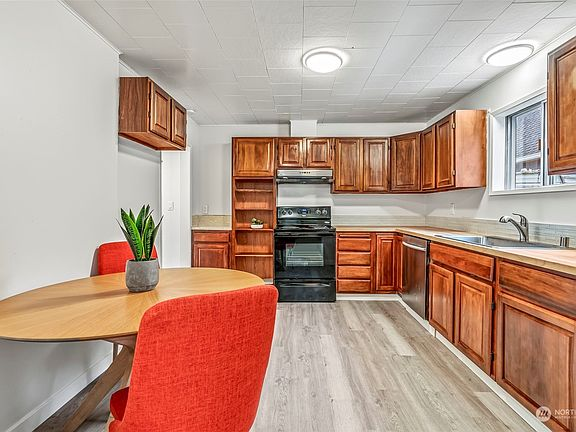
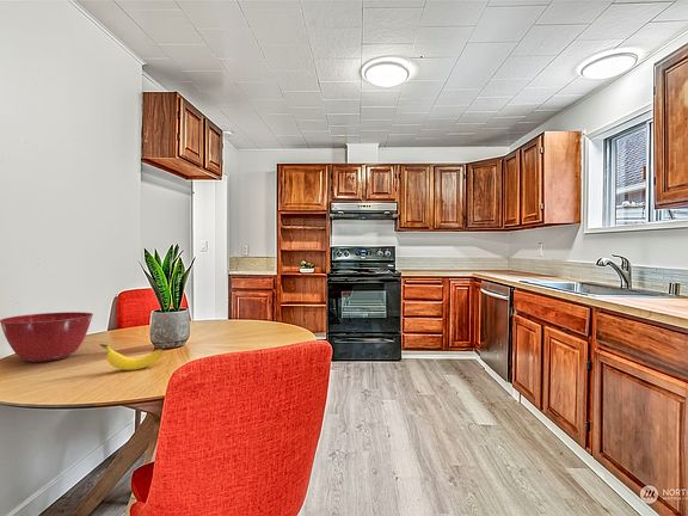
+ mixing bowl (48, 336)
+ banana (131, 358)
